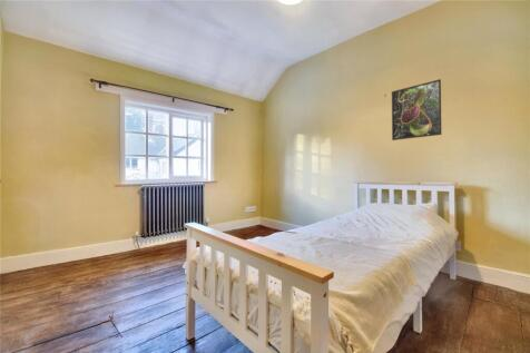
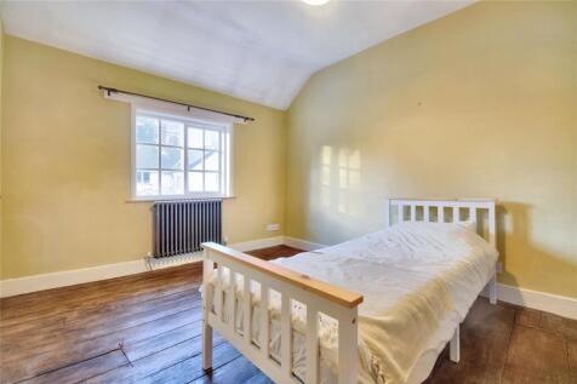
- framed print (414, 111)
